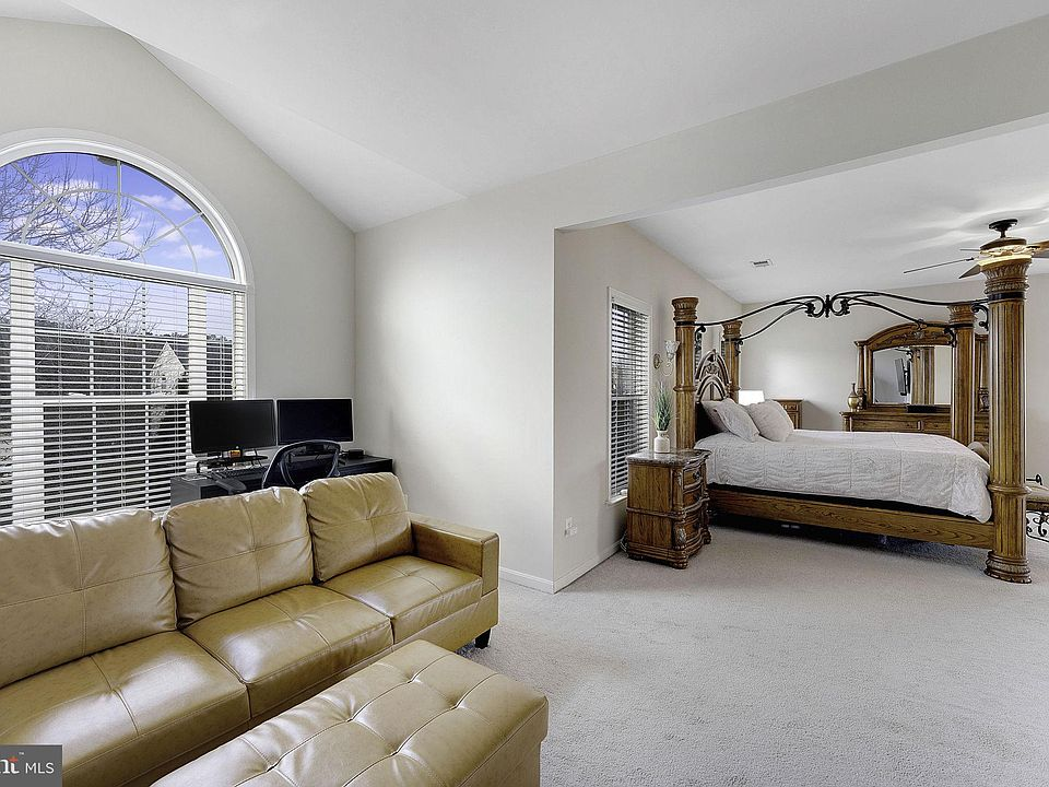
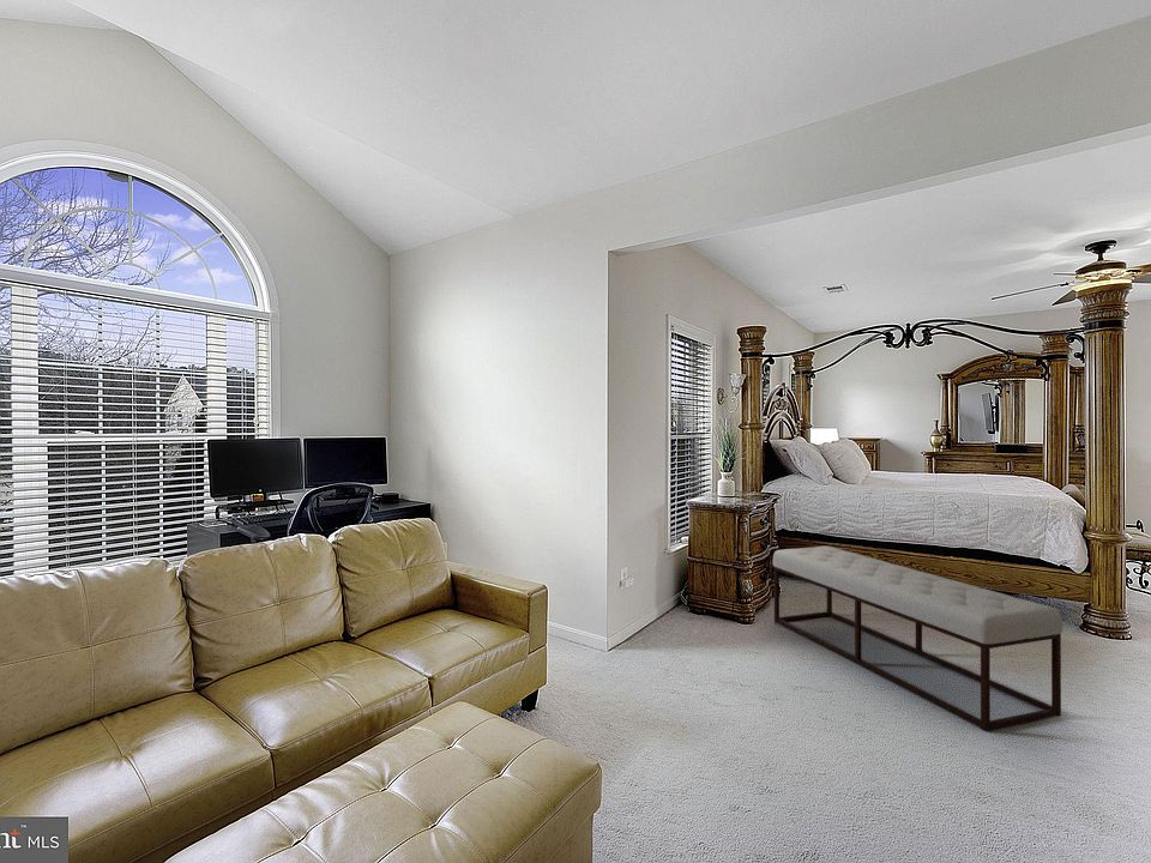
+ bench (890, 612)
